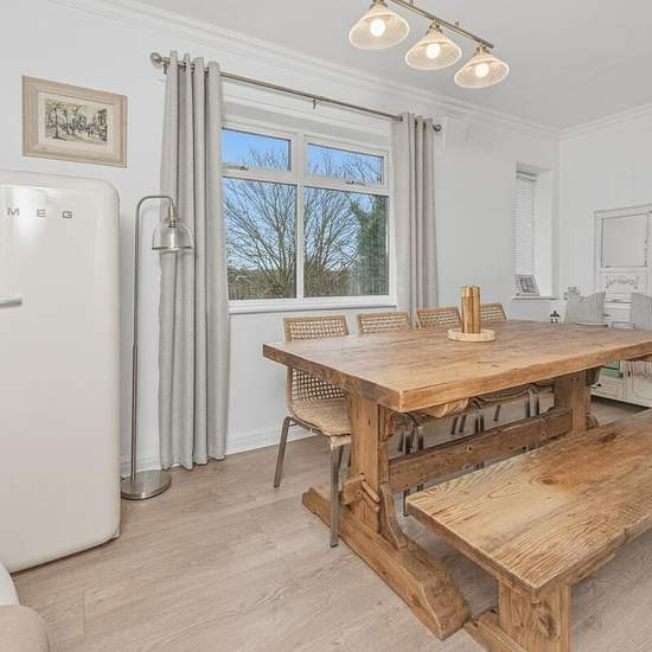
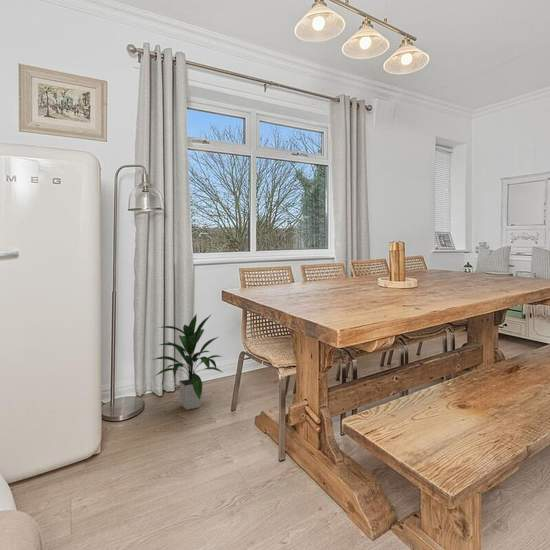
+ indoor plant (190, 361)
